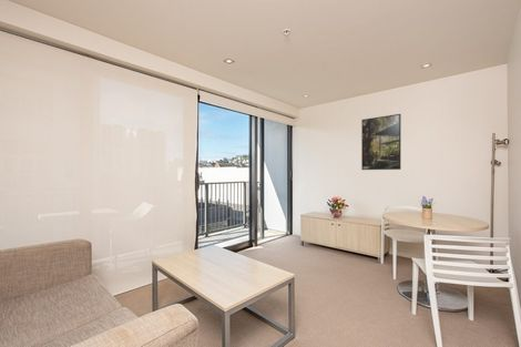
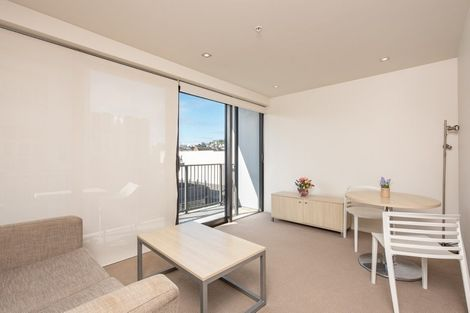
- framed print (380, 143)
